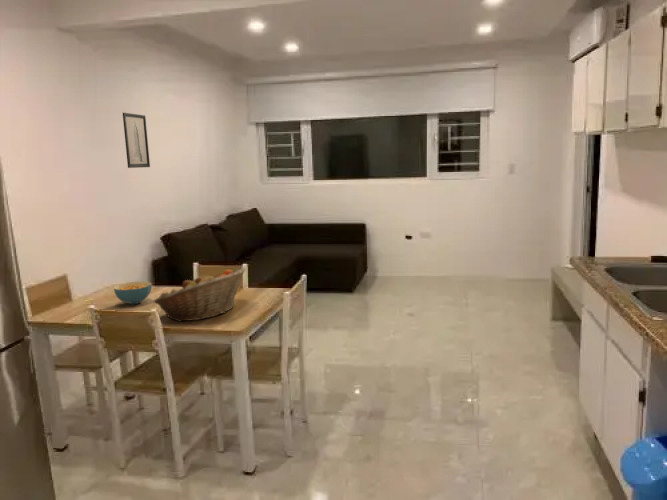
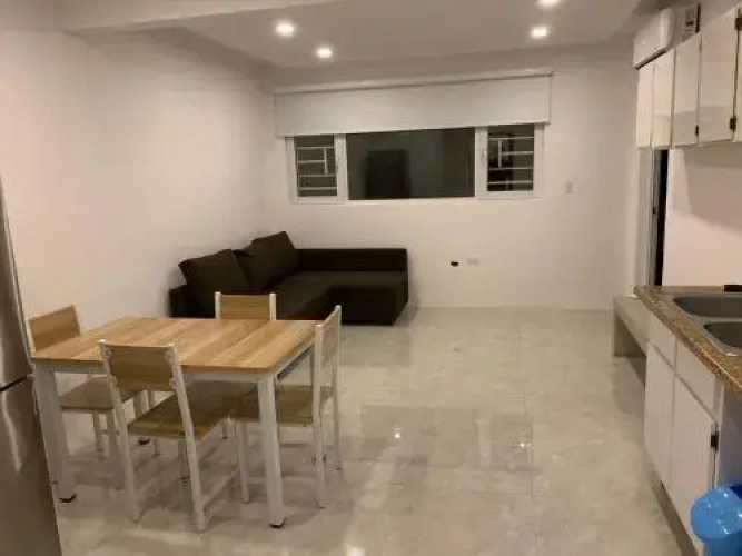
- wall art (136, 141)
- cereal bowl (133, 294)
- fruit basket (202, 291)
